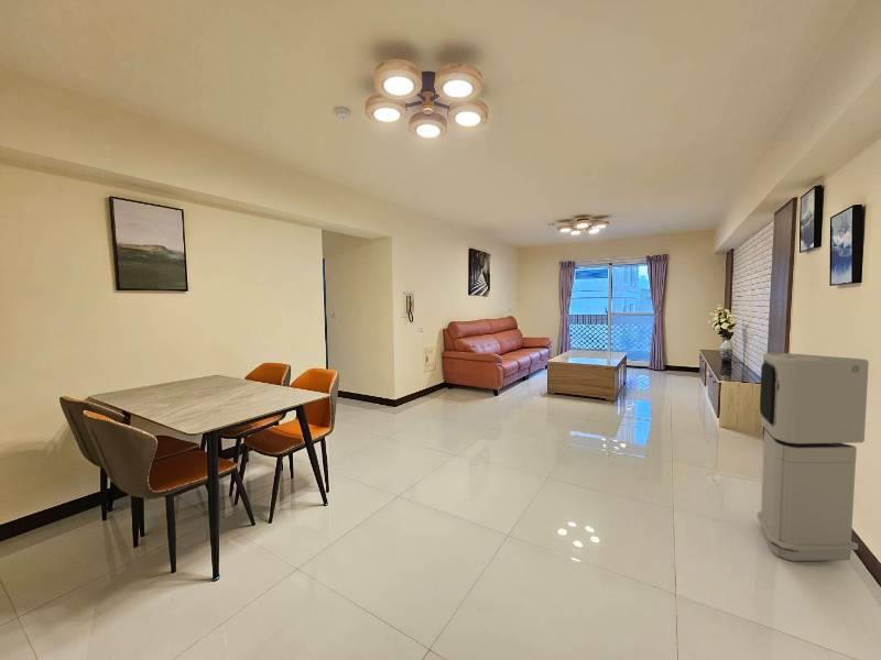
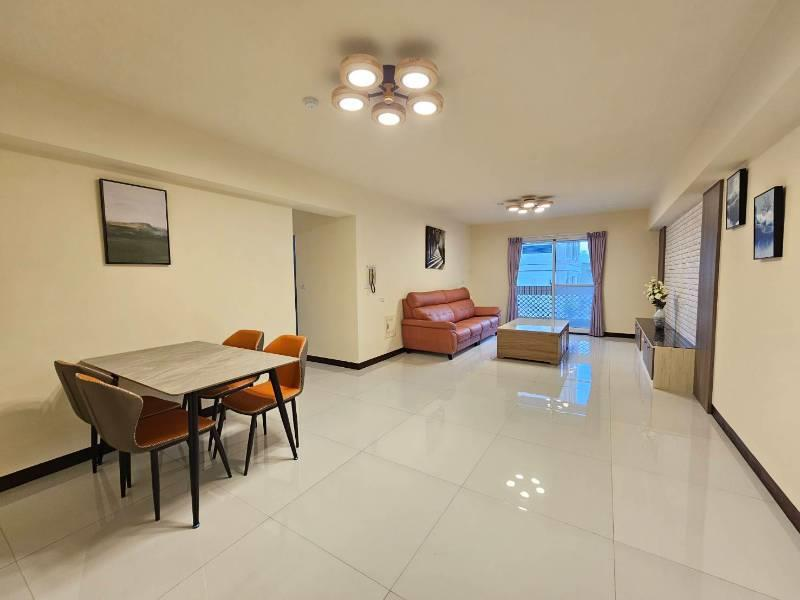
- air purifier (811, 454)
